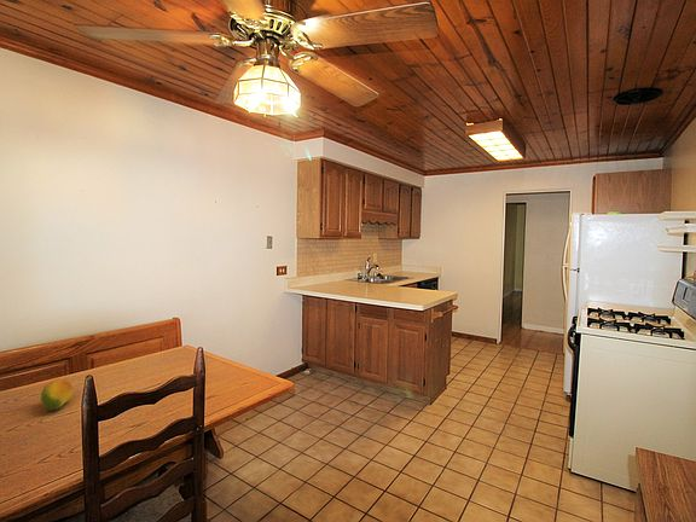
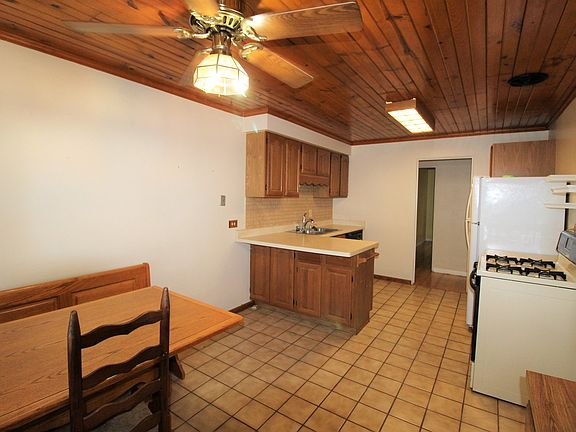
- fruit (56, 394)
